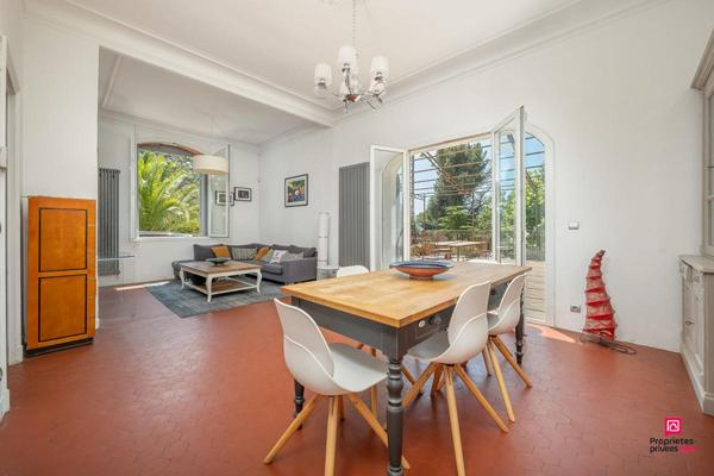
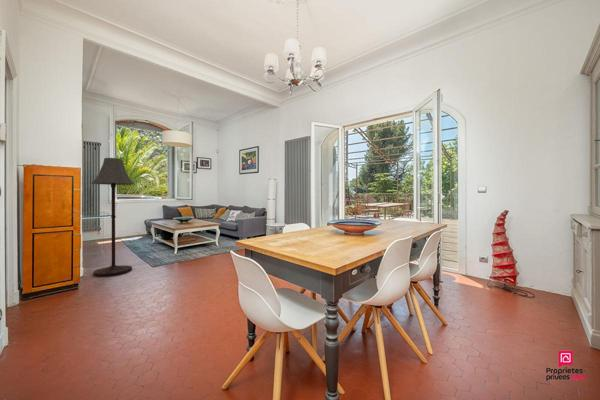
+ floor lamp (113, 215)
